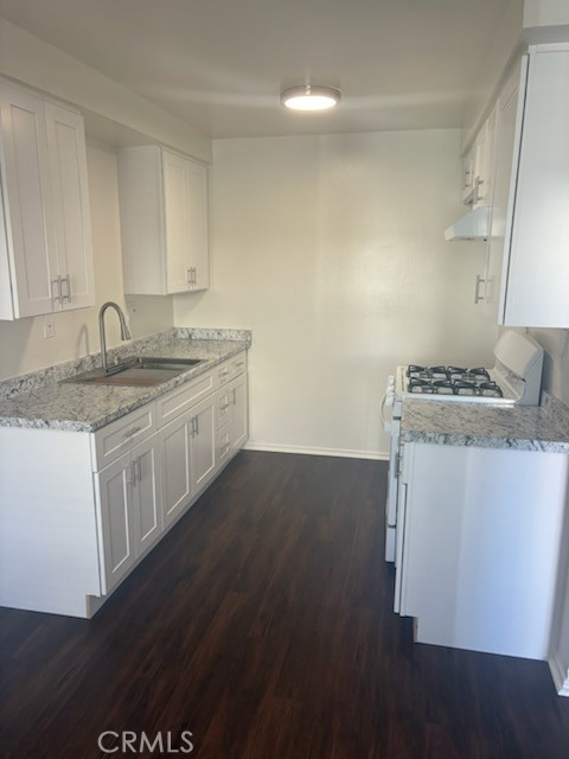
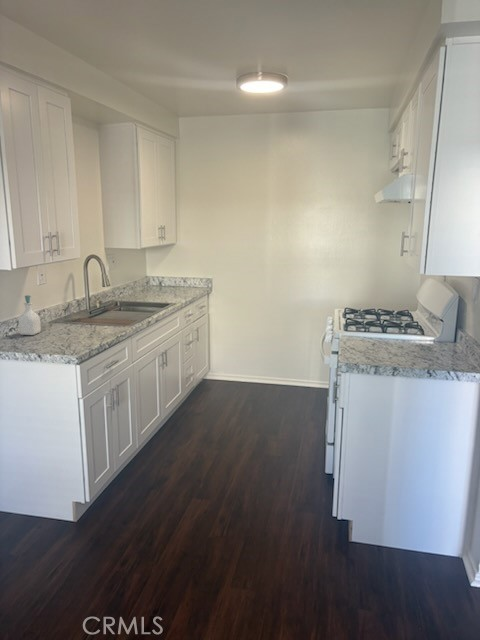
+ soap bottle (28, 314)
